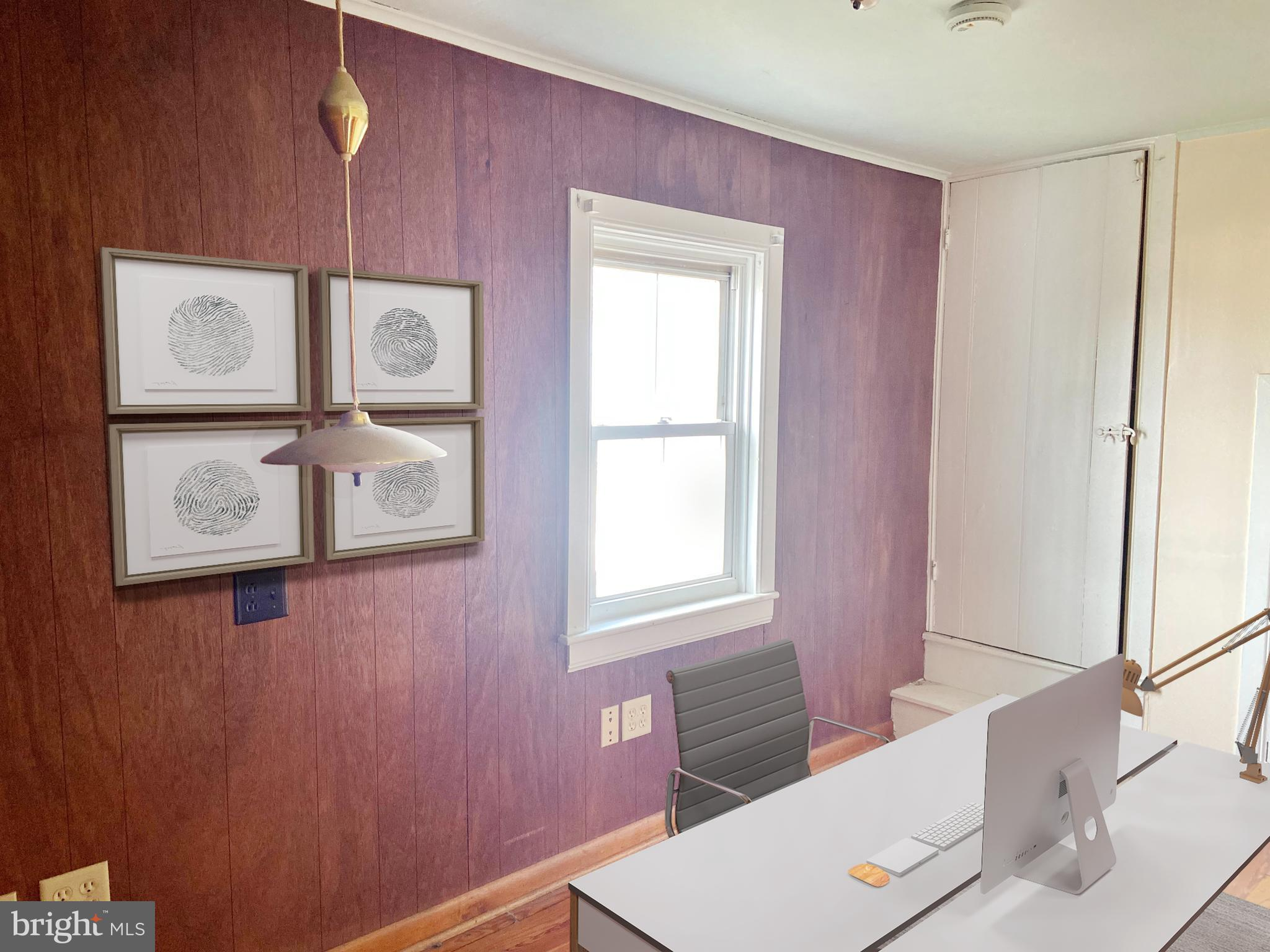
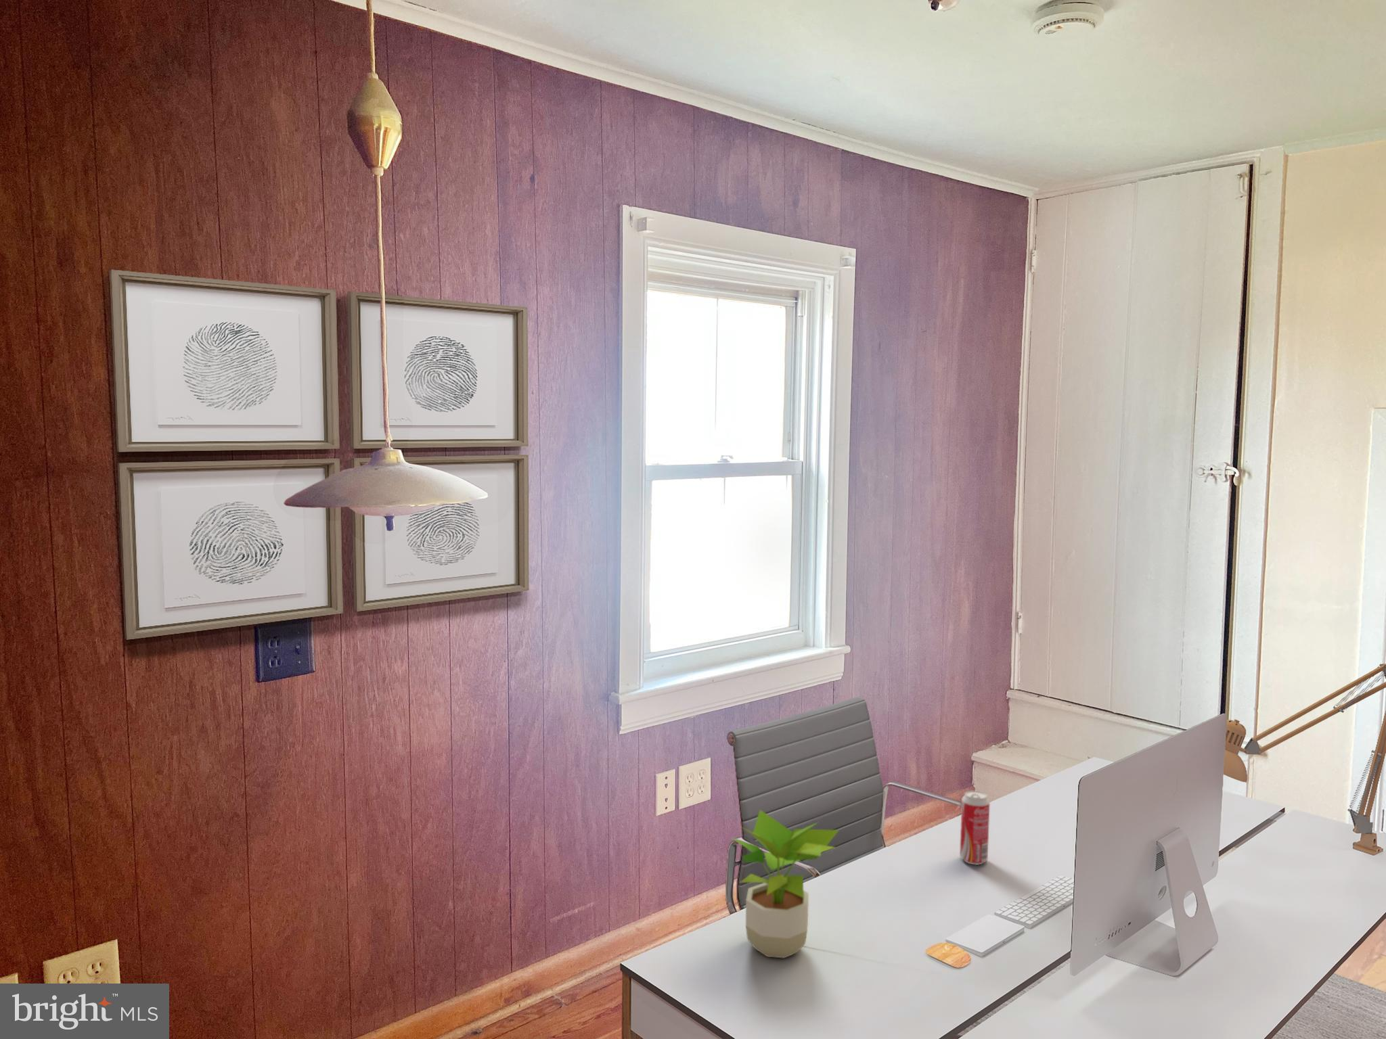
+ beverage can (975, 827)
+ potted plant (789, 879)
